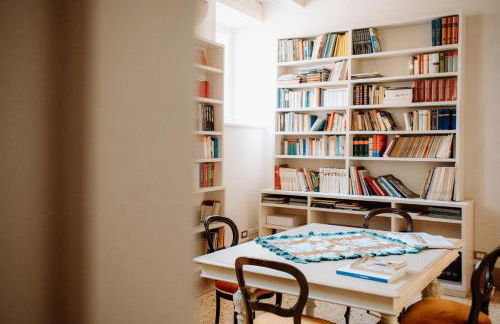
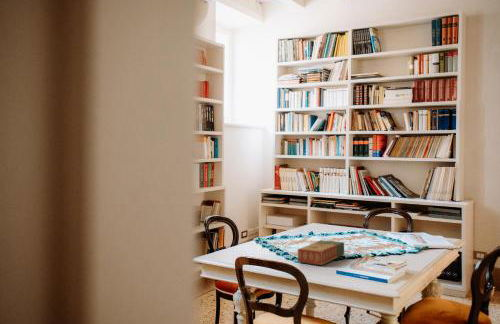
+ book (321, 251)
